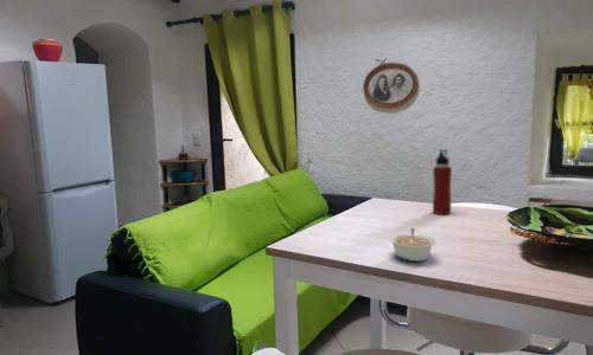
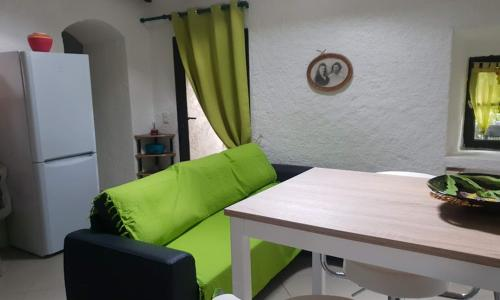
- legume (410, 245)
- water bottle (441, 181)
